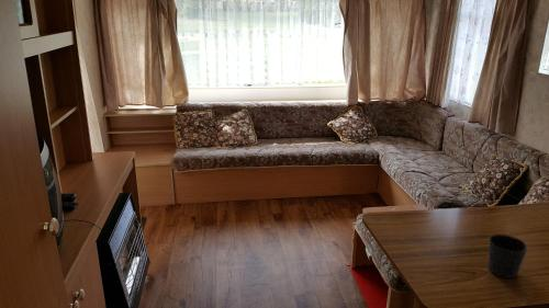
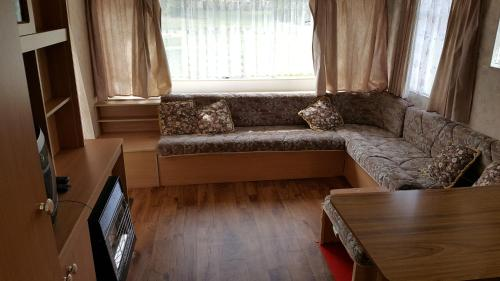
- cup (506, 254)
